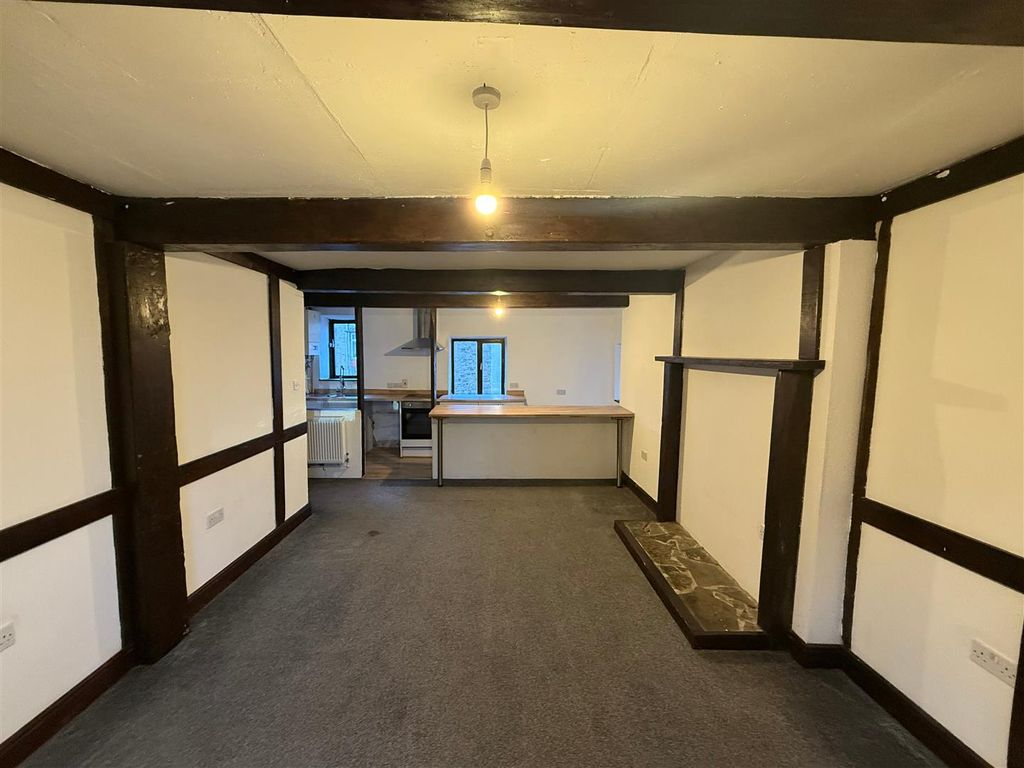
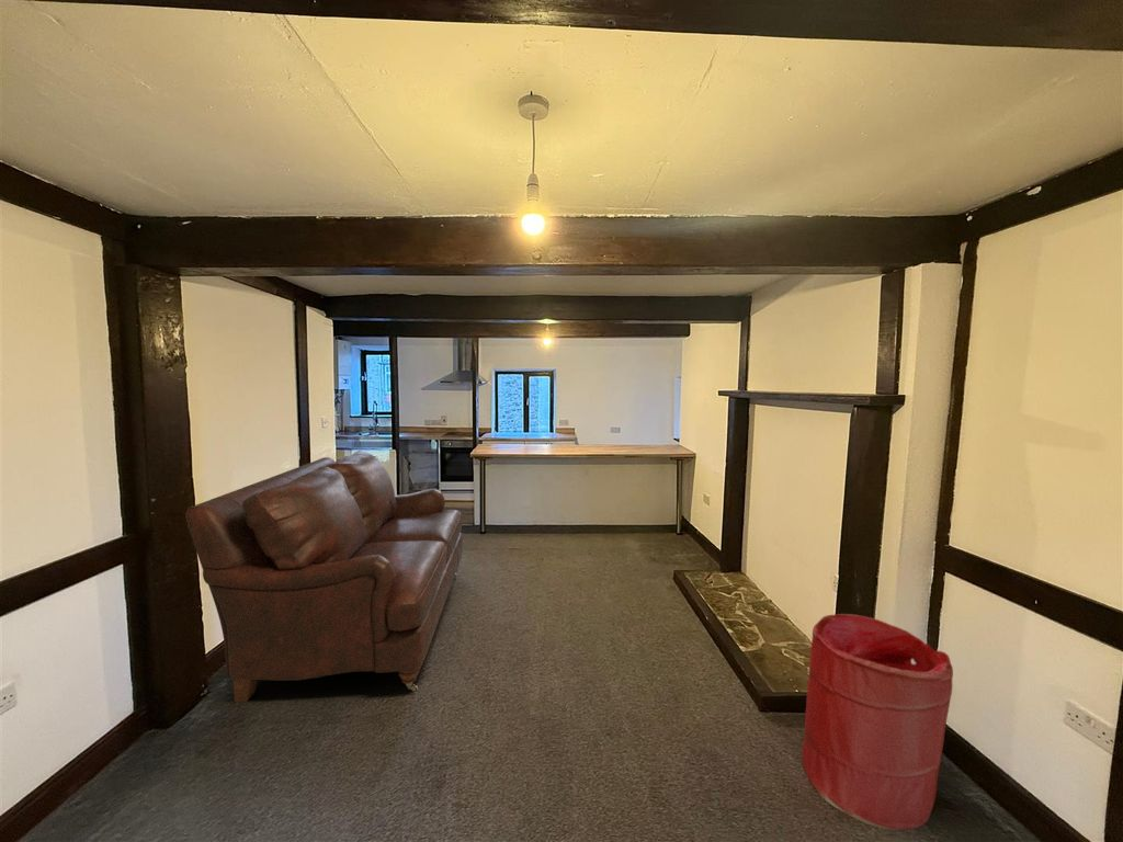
+ laundry hamper (872, 708)
+ sofa (361, 545)
